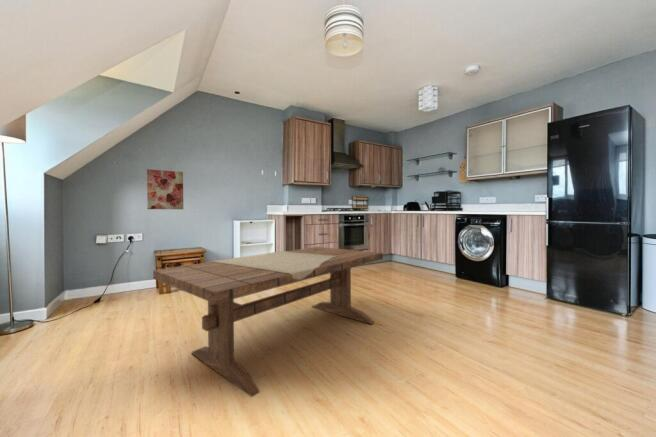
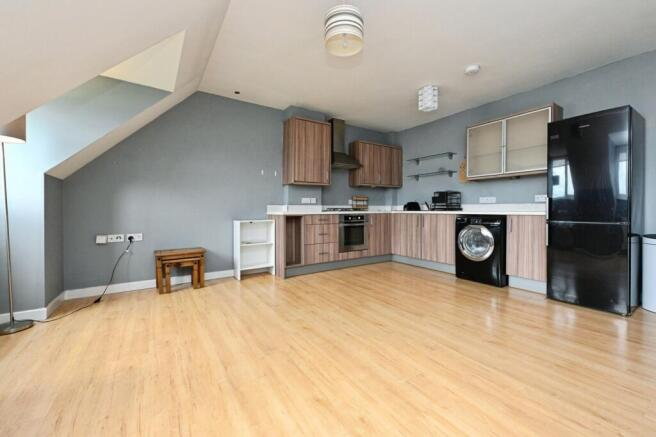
- dining table (287, 297)
- wall art (165, 190)
